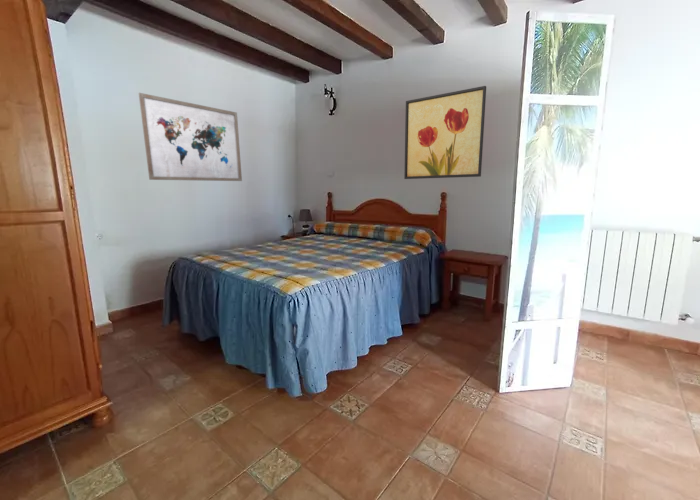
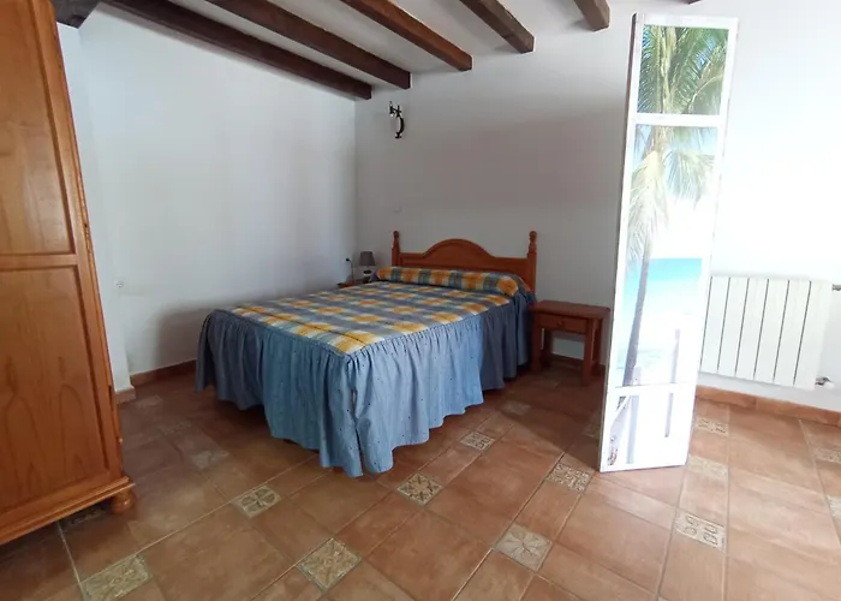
- wall art (197, 142)
- wall art (441, 137)
